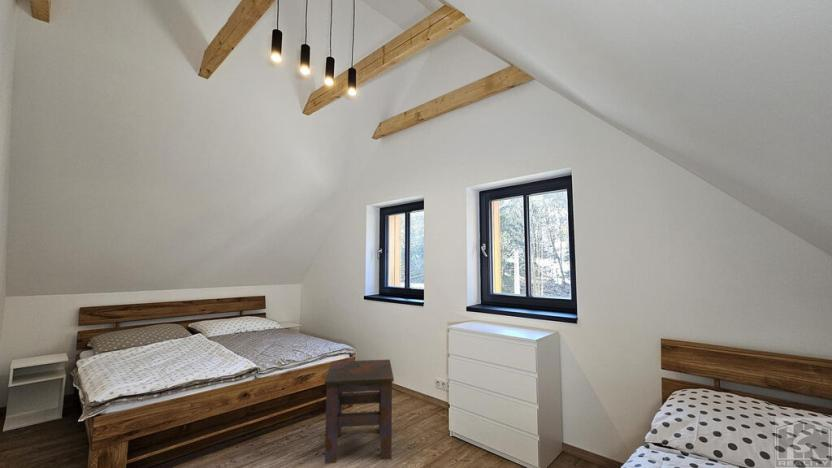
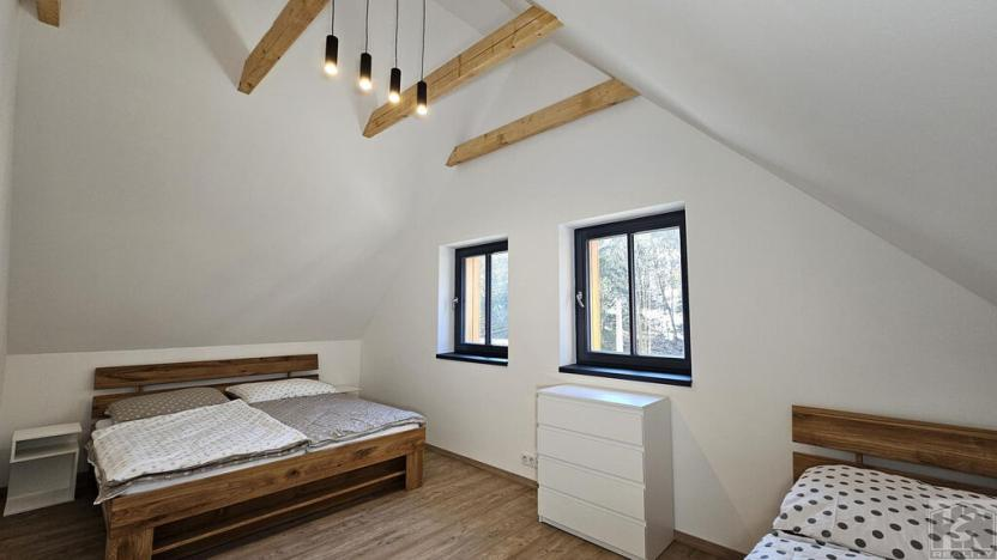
- side table (359, 403)
